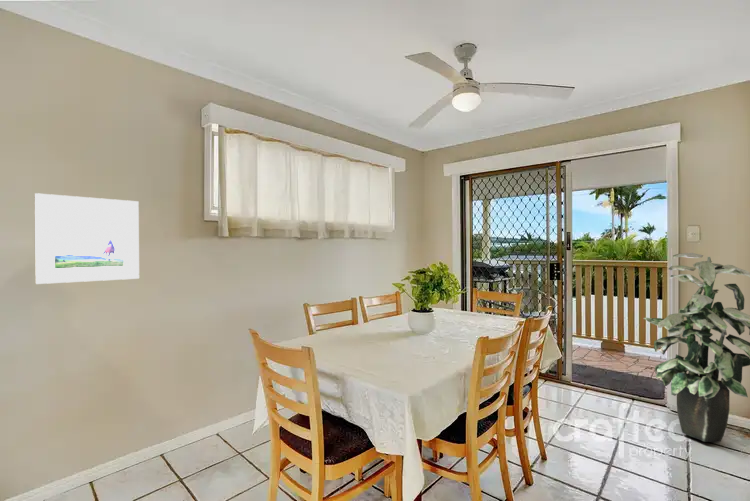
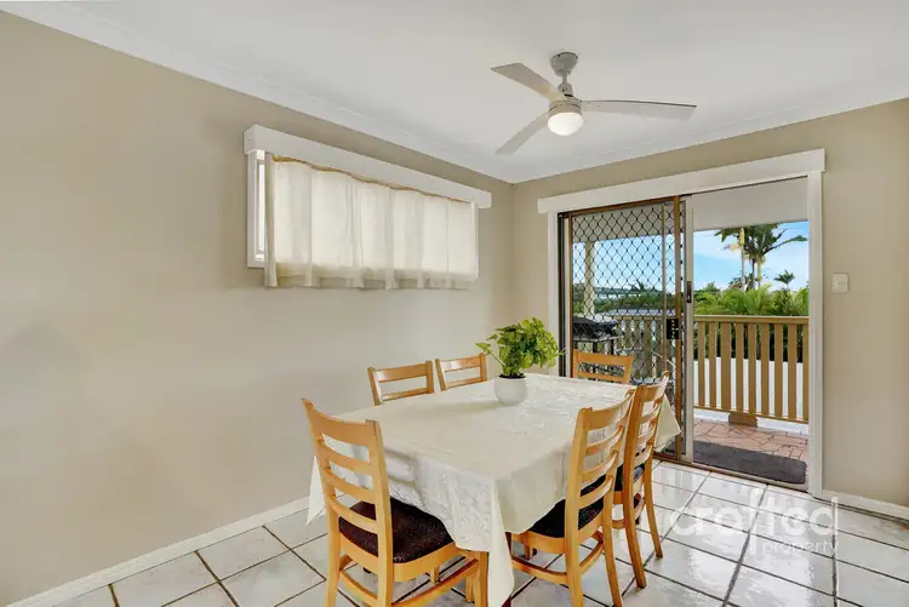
- indoor plant (699, 343)
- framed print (90, 239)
